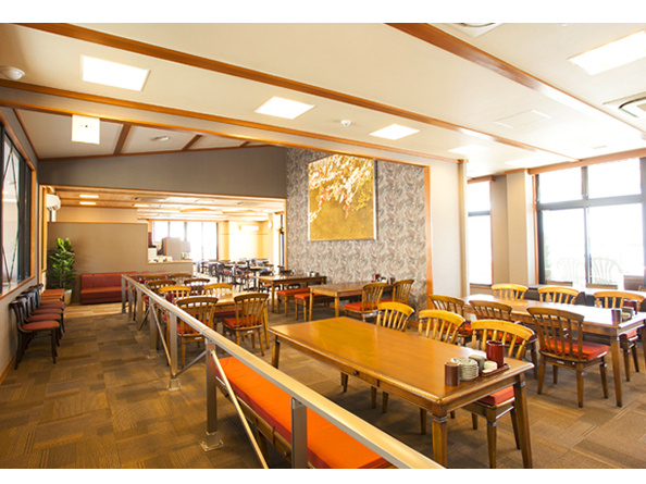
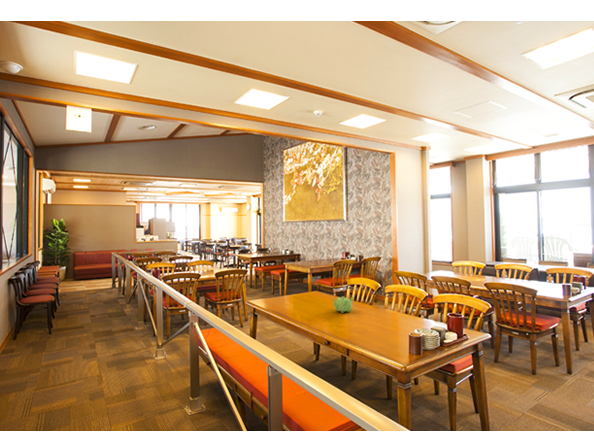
+ teapot (343, 304)
